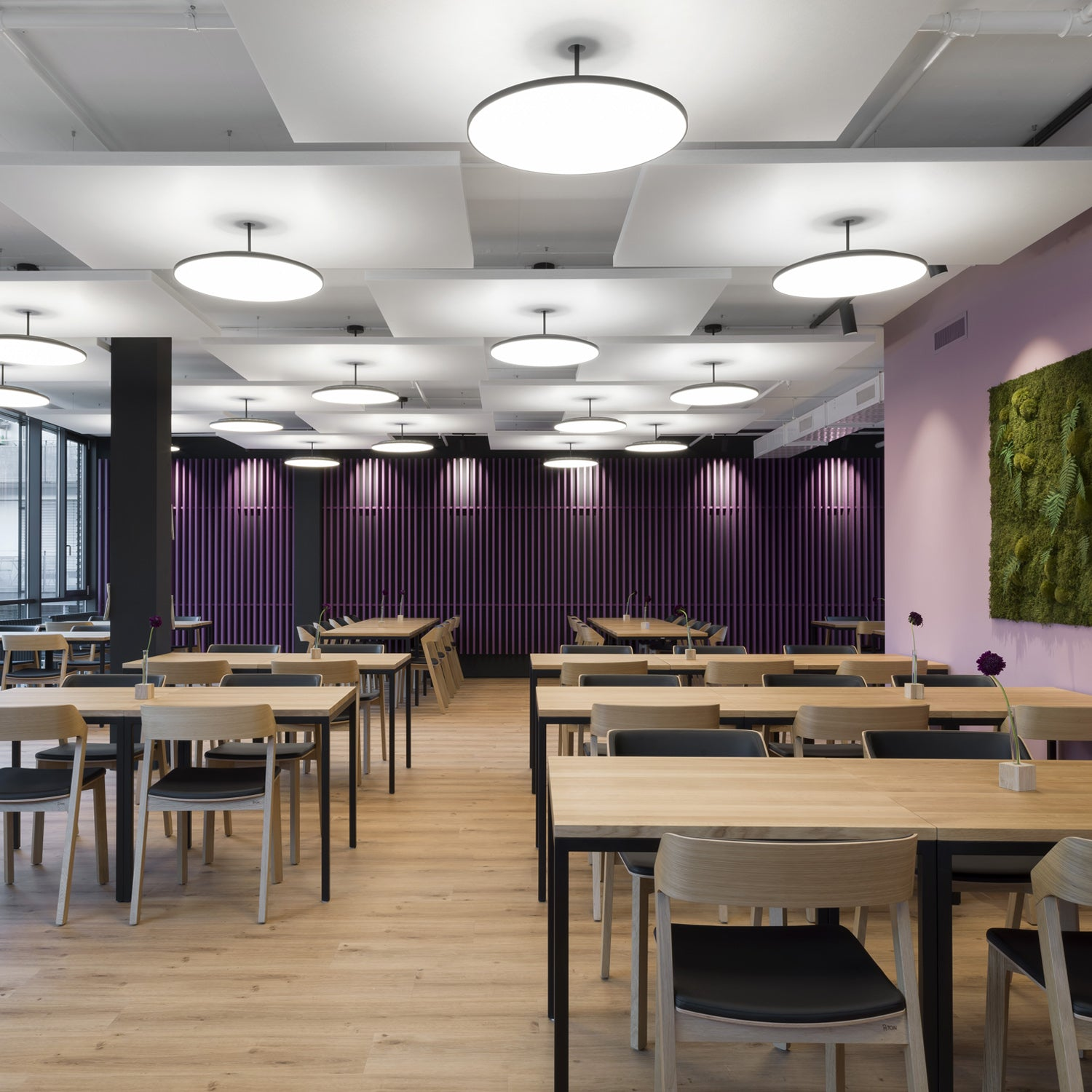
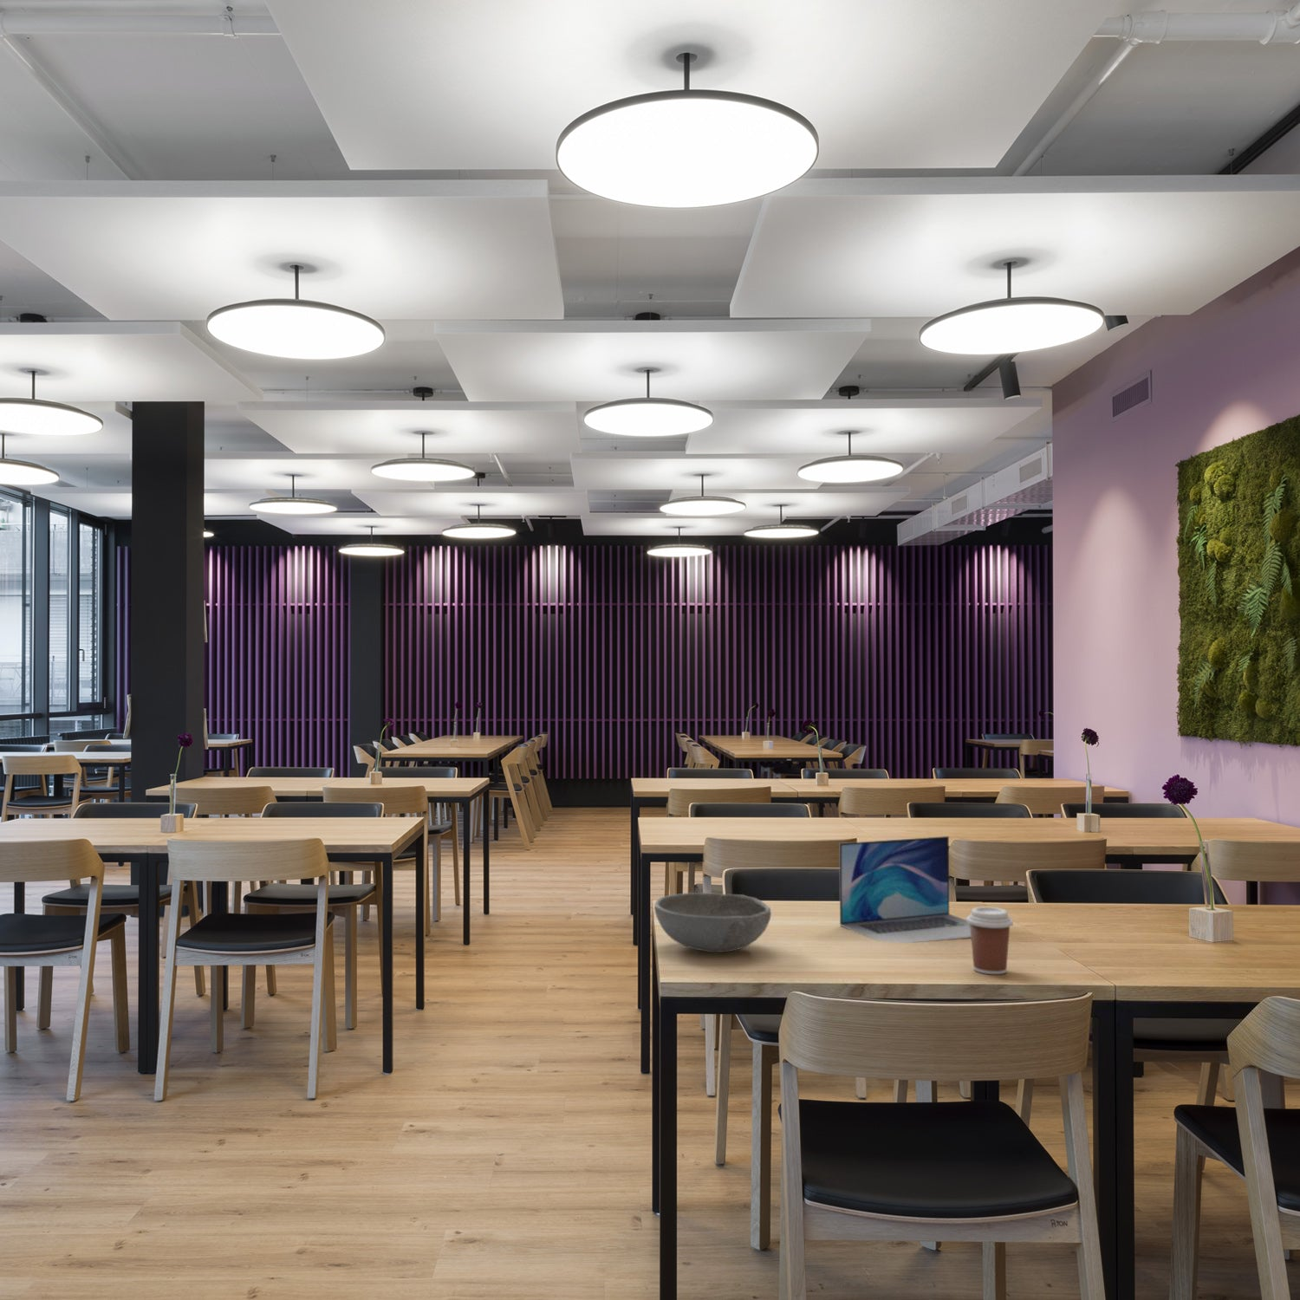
+ coffee cup (989, 939)
+ bowl (712, 925)
+ laptop (919, 887)
